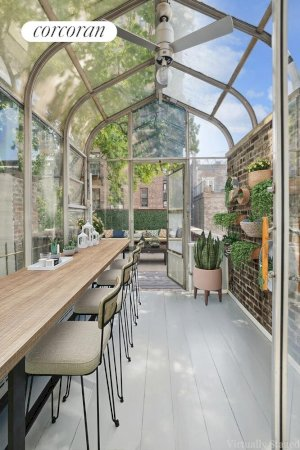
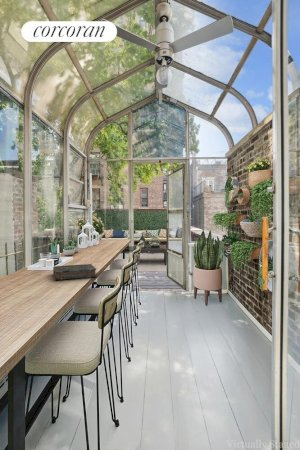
+ book (74, 271)
